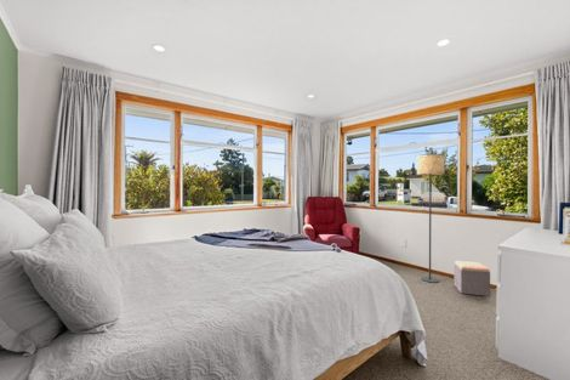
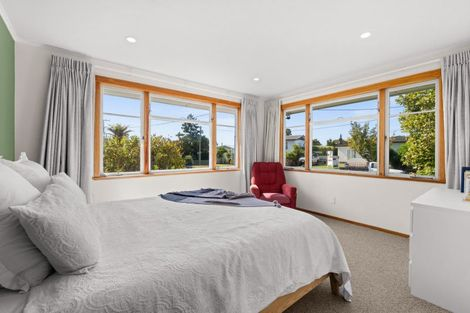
- footstool (471, 277)
- floor lamp (429, 217)
